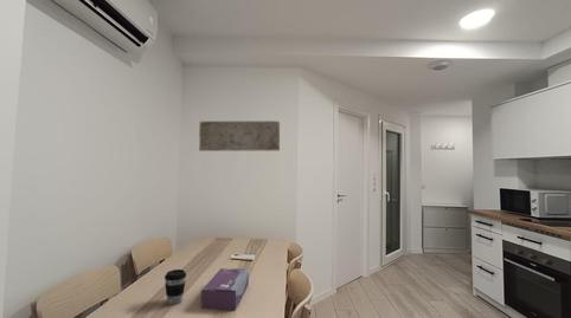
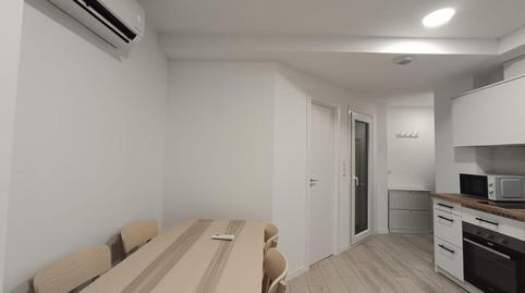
- stone relief (239, 136)
- tissue box (226, 286)
- coffee cup (174, 286)
